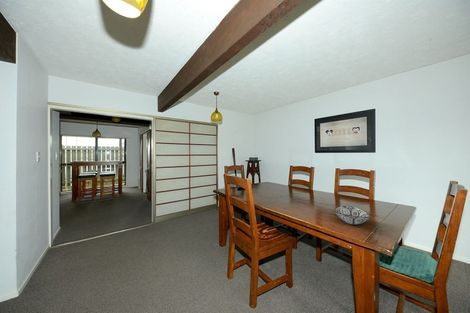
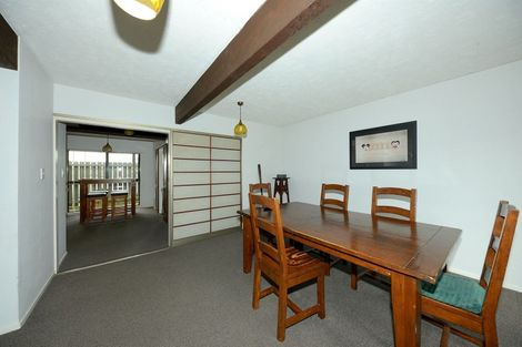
- decorative bowl (351, 216)
